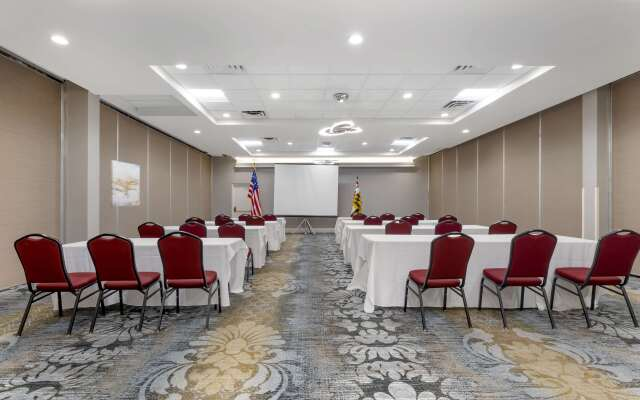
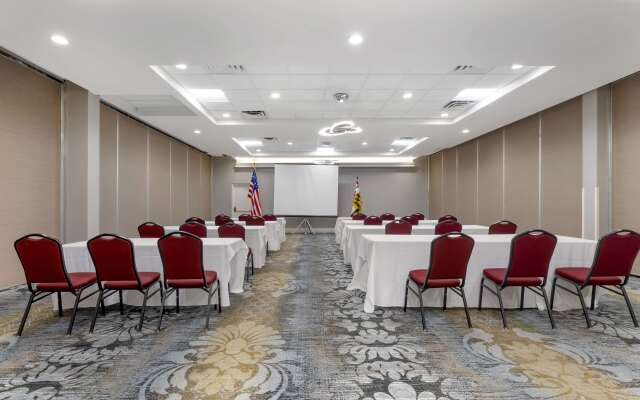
- wall art (126, 184)
